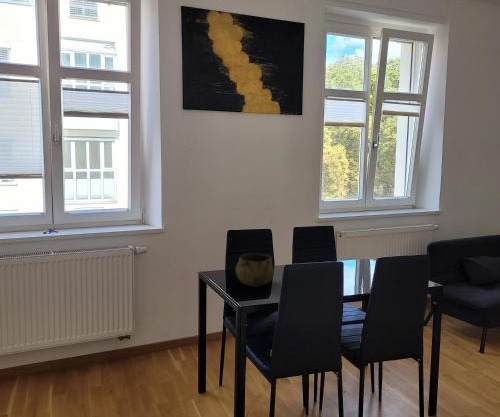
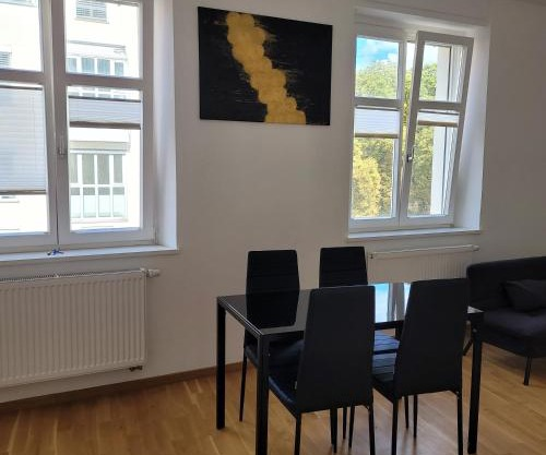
- decorative bowl (254, 270)
